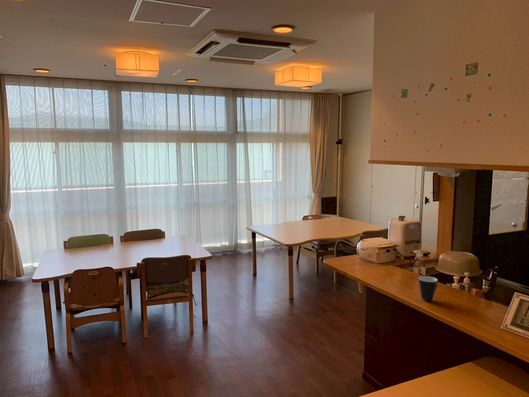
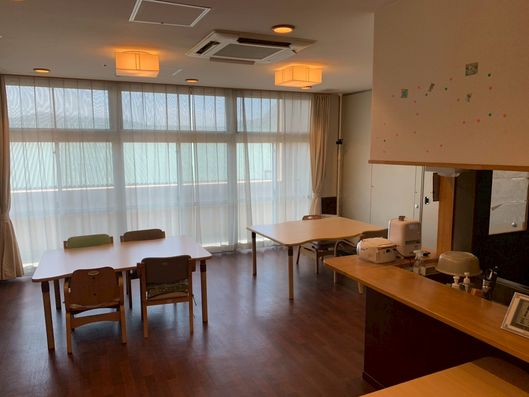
- mug (429, 289)
